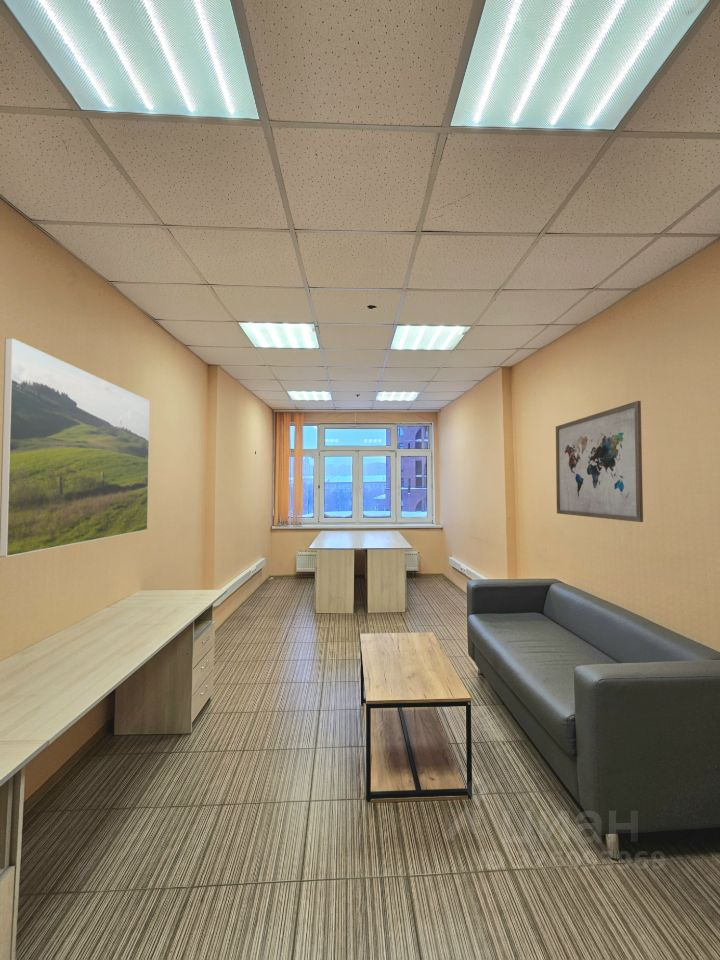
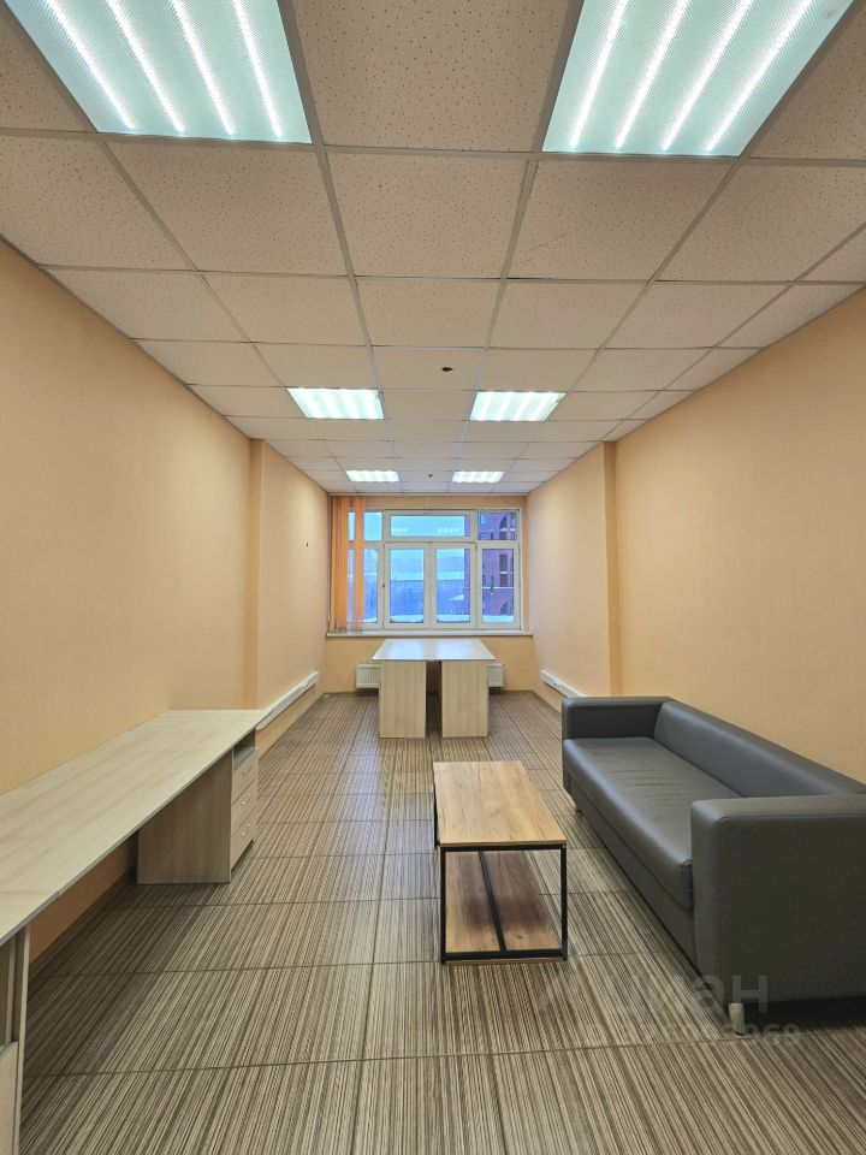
- wall art (591, 466)
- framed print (94, 458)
